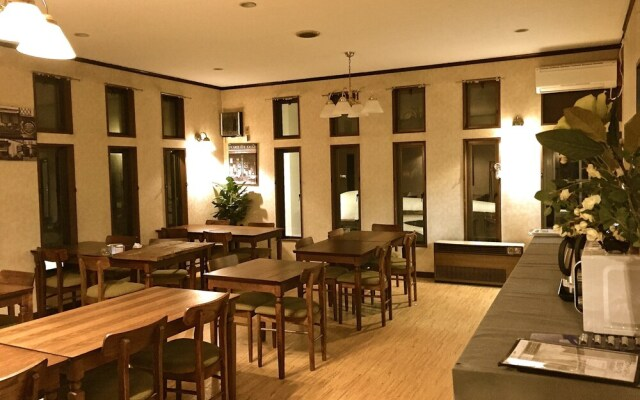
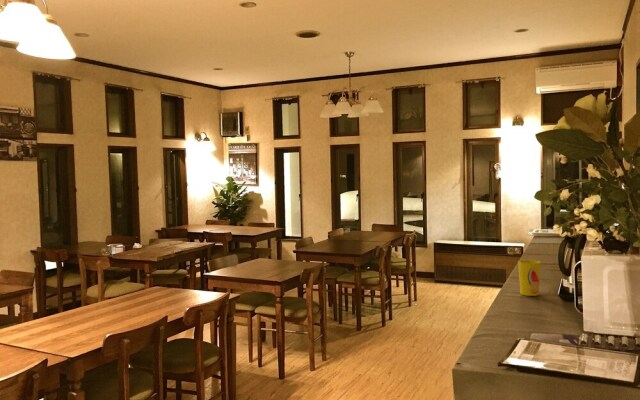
+ cup (529, 277)
